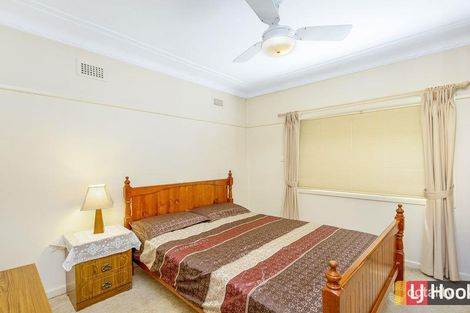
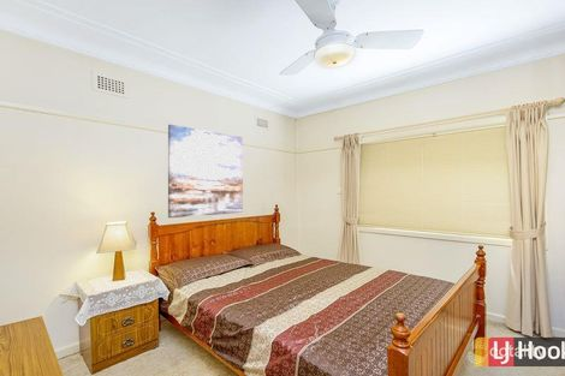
+ wall art (209, 173)
